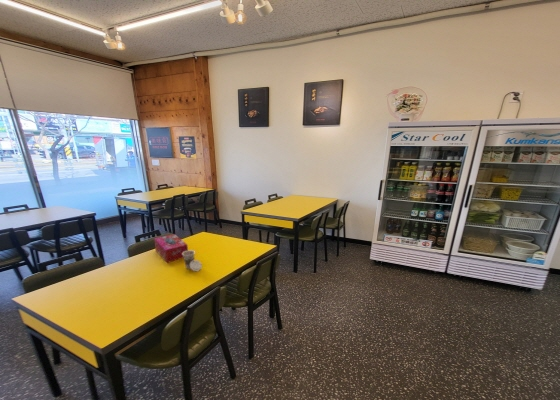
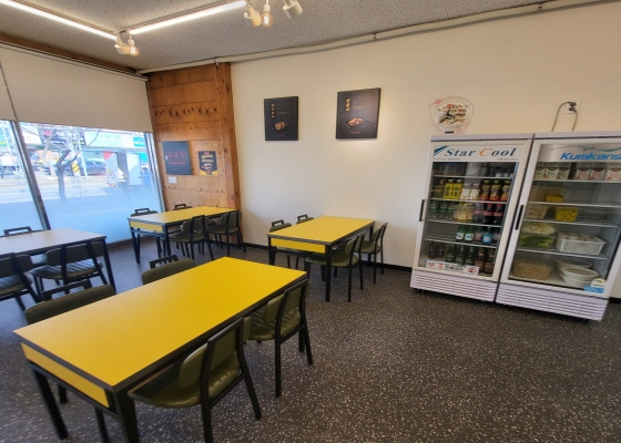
- cup (191, 260)
- tissue box (170, 247)
